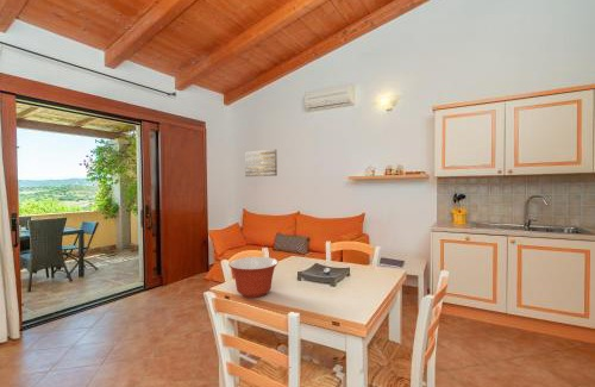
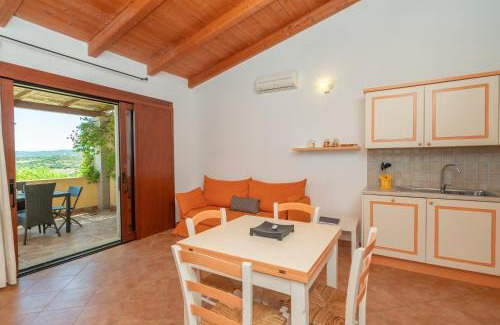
- mixing bowl (253, 277)
- wall art (261, 163)
